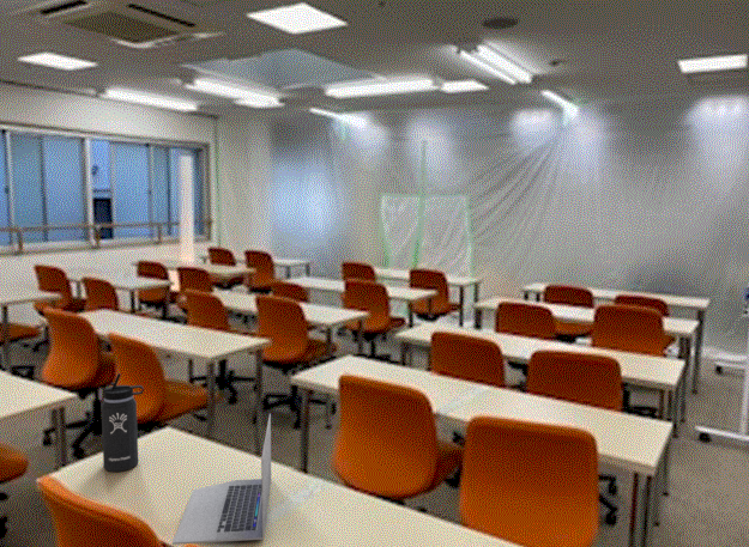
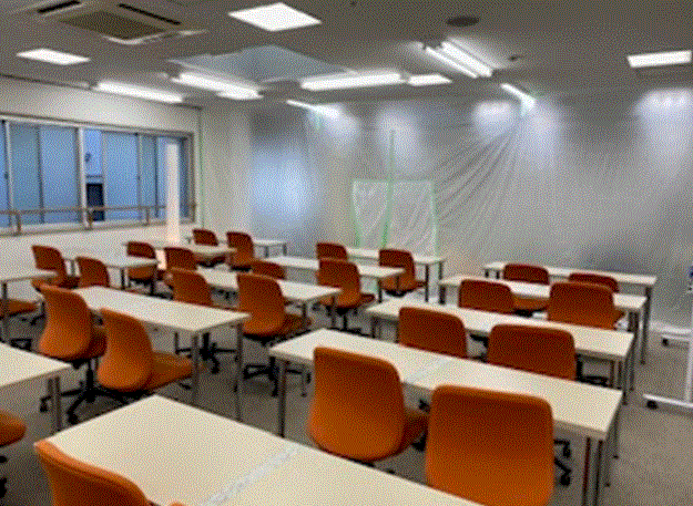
- laptop (229, 481)
- thermos bottle (123, 419)
